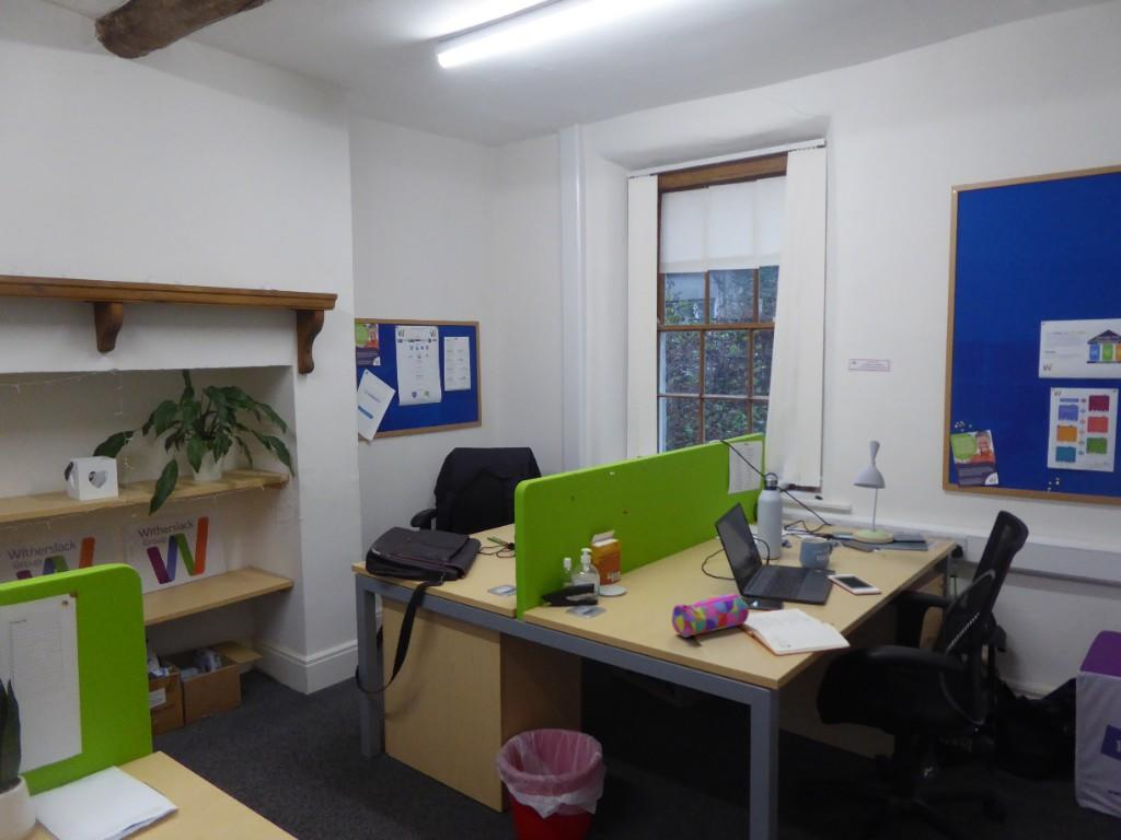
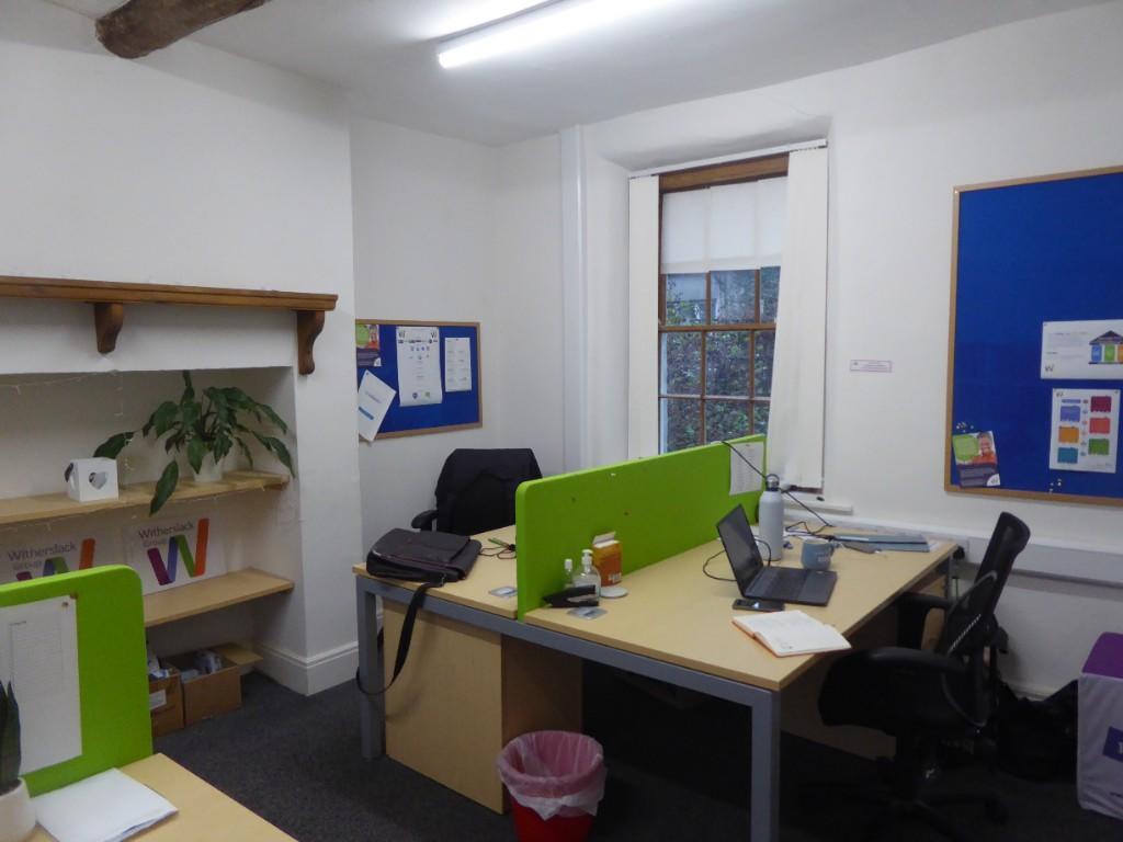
- cell phone (853, 584)
- desk lamp (871, 488)
- pencil case (709, 614)
